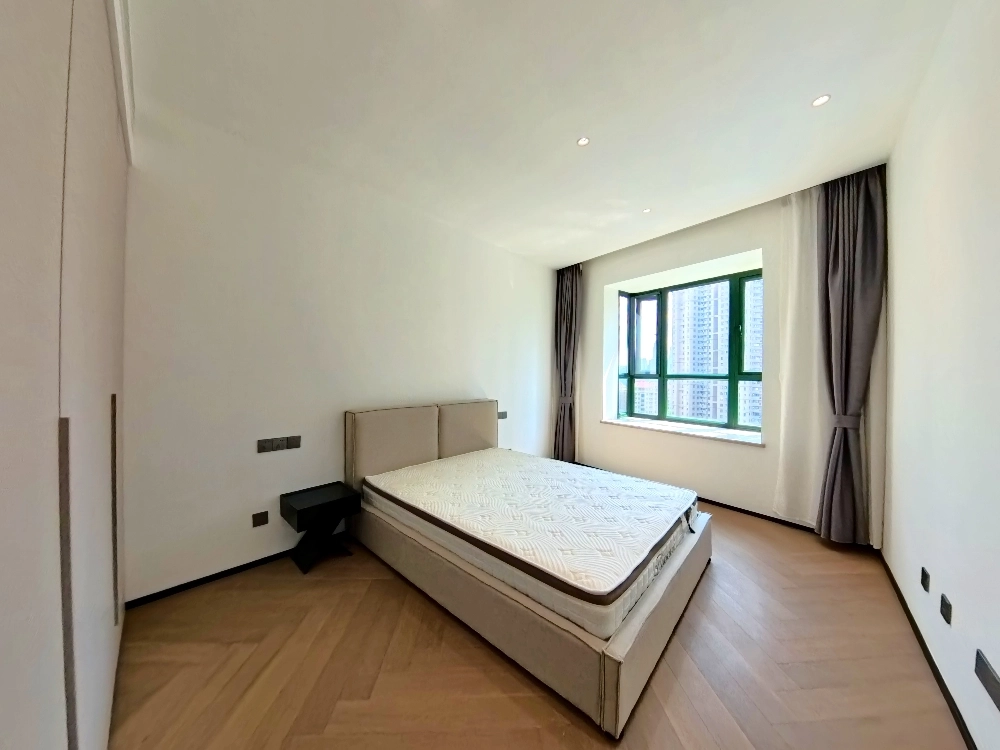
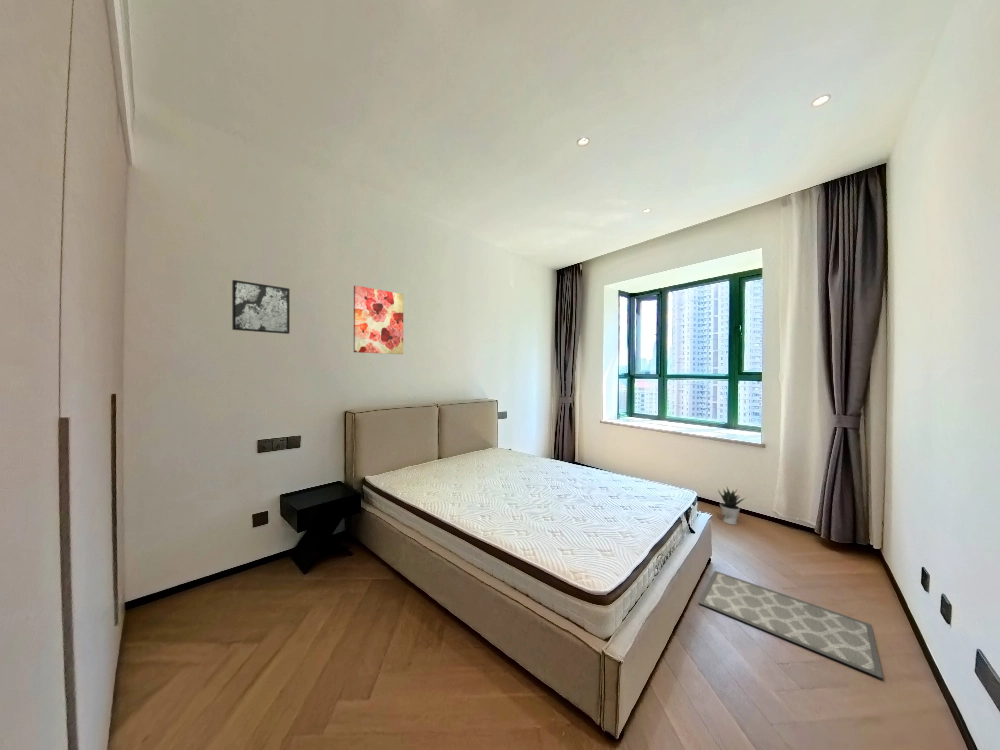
+ wall art (379, 321)
+ wall art (262, 308)
+ bath mat (781, 613)
+ potted plant (728, 504)
